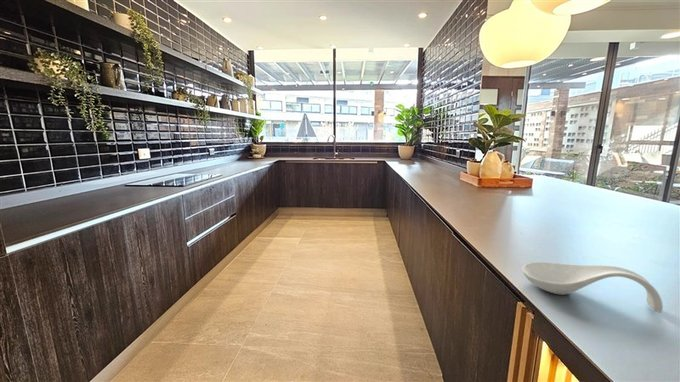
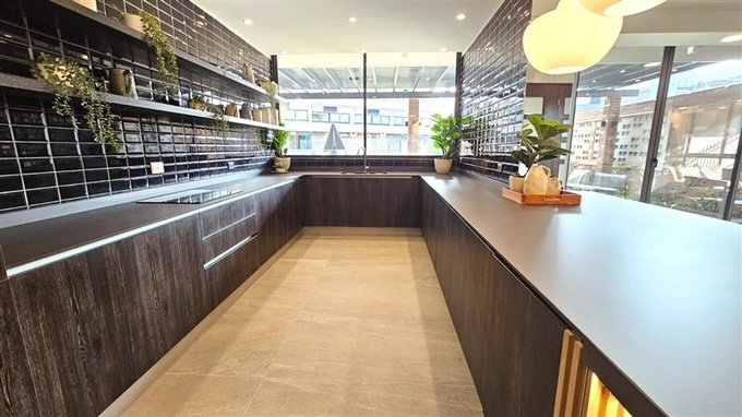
- spoon rest (585, 279)
